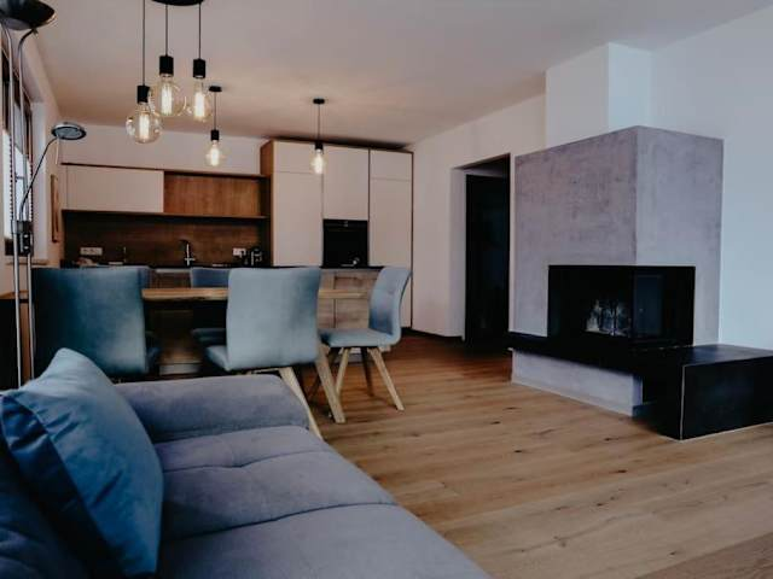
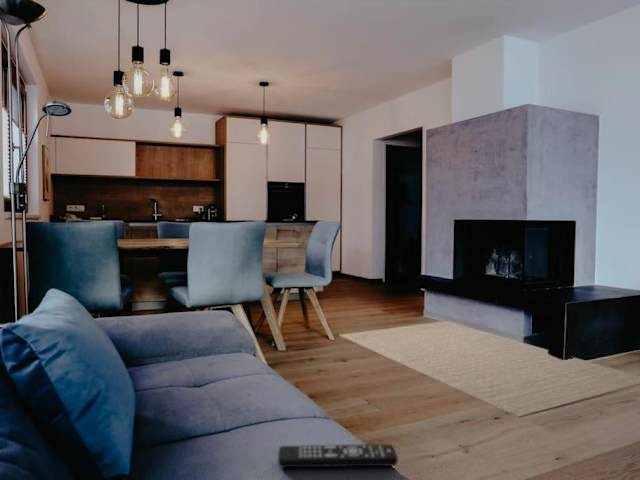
+ remote control (337, 456)
+ rug (471, 354)
